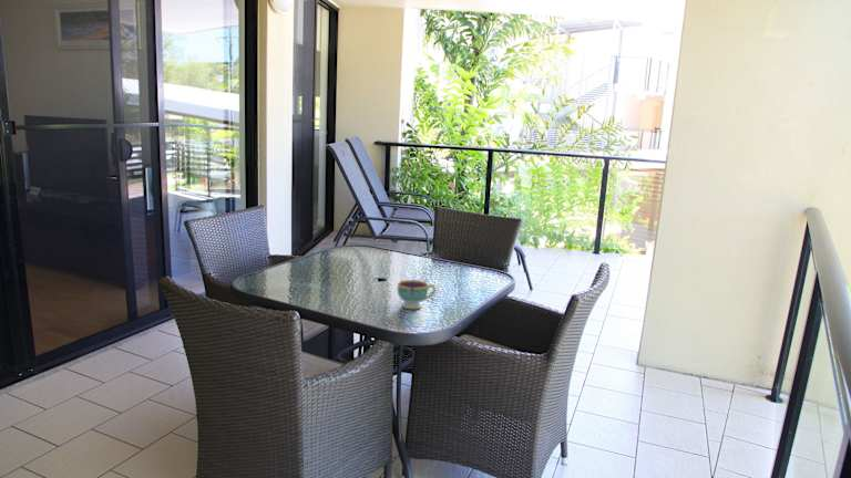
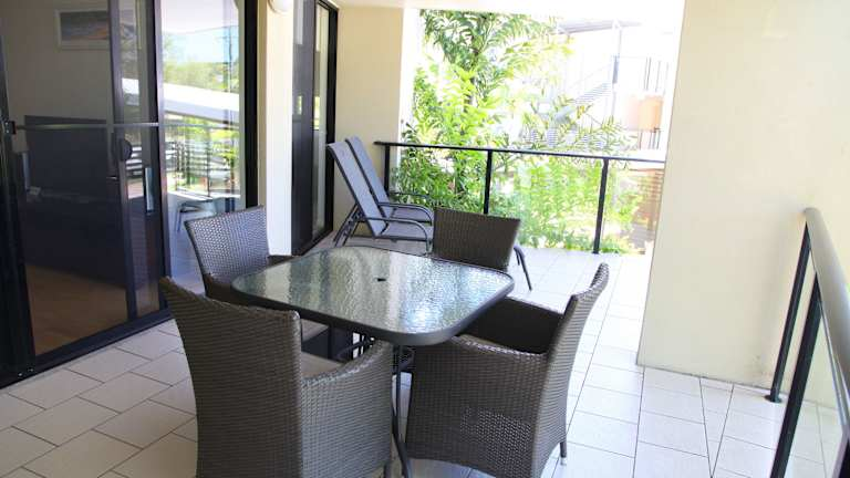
- teacup (414, 294)
